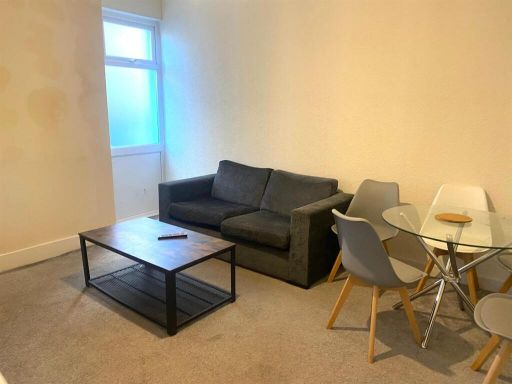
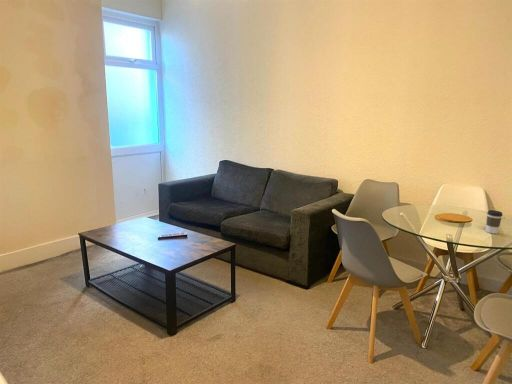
+ coffee cup (493, 221)
